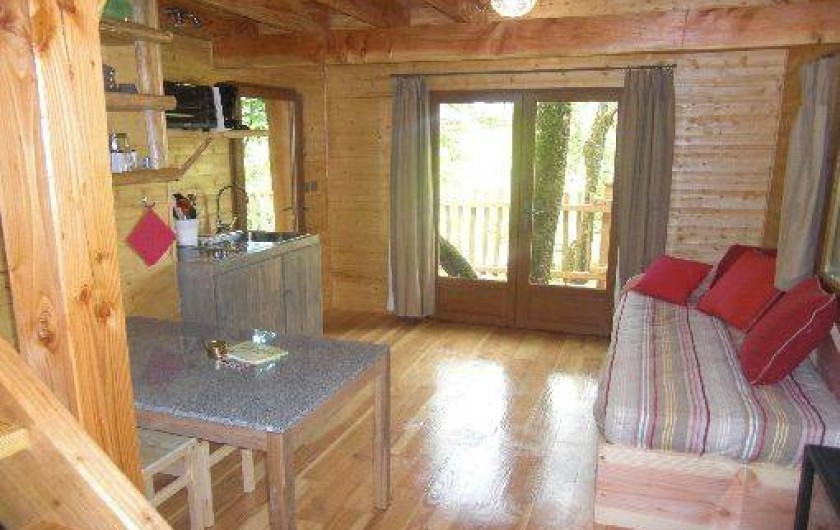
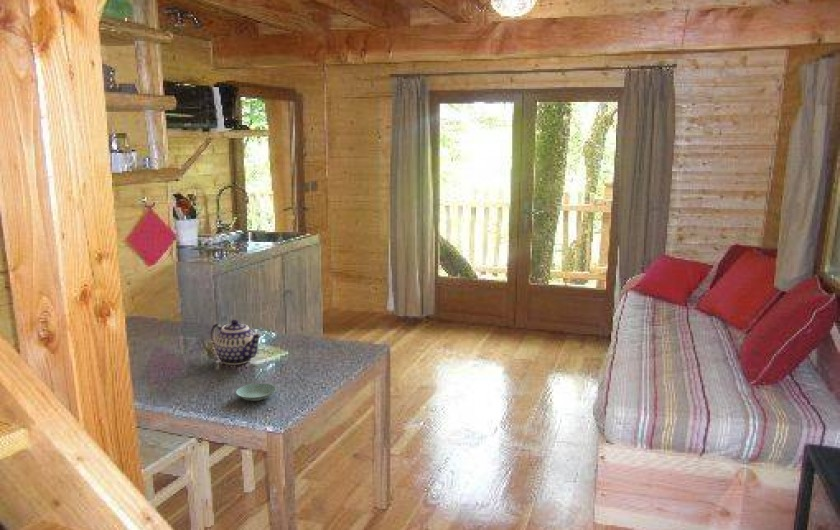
+ teapot (235, 340)
+ saucer (256, 393)
